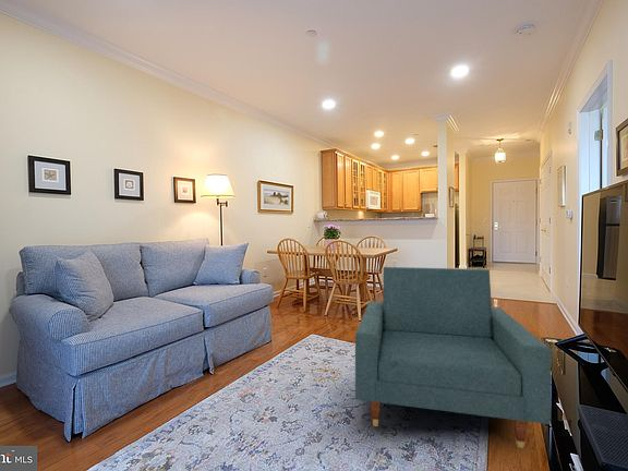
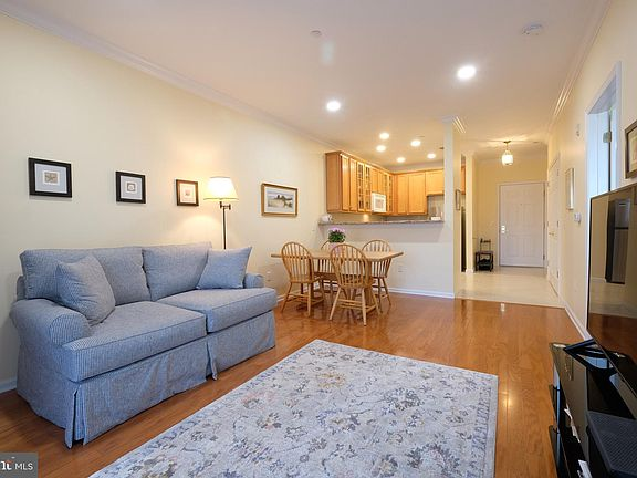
- armchair (437, 339)
